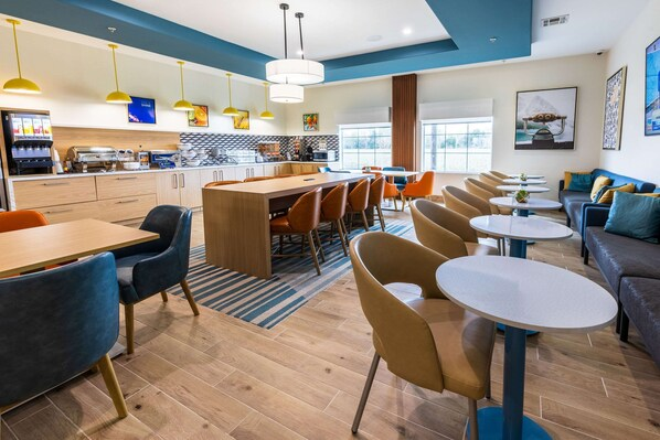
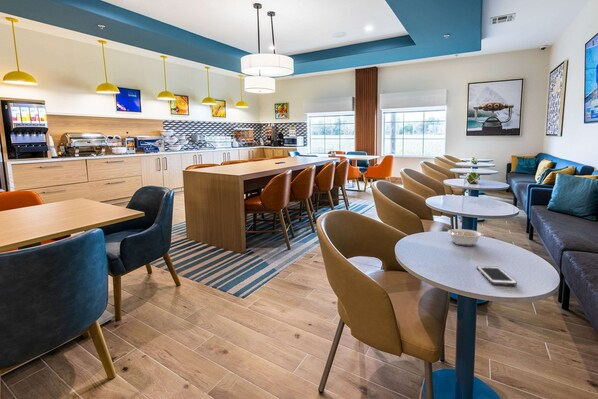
+ legume (462, 236)
+ cell phone (495, 275)
